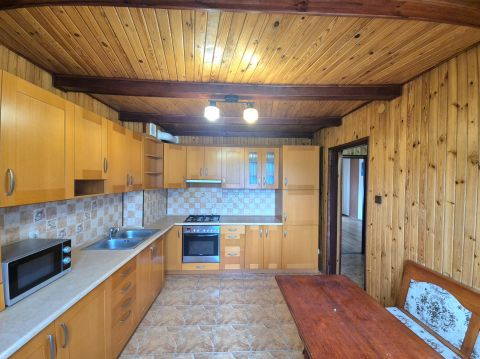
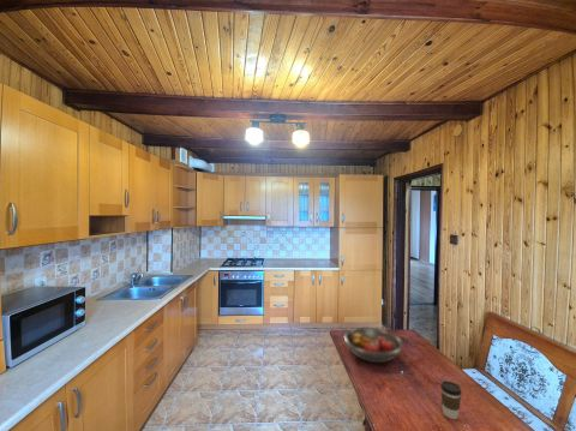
+ fruit bowl (372, 345)
+ coffee cup (450, 400)
